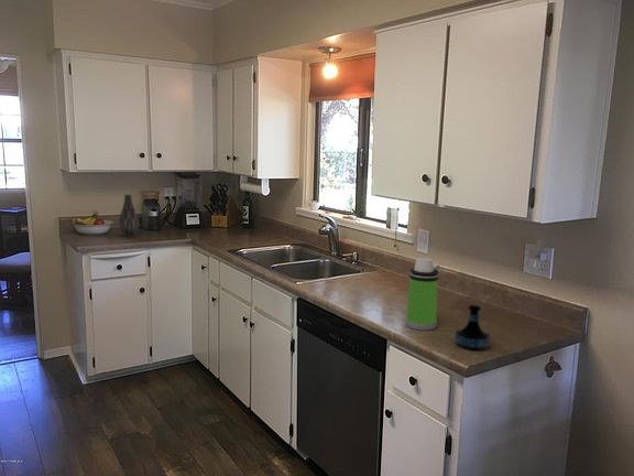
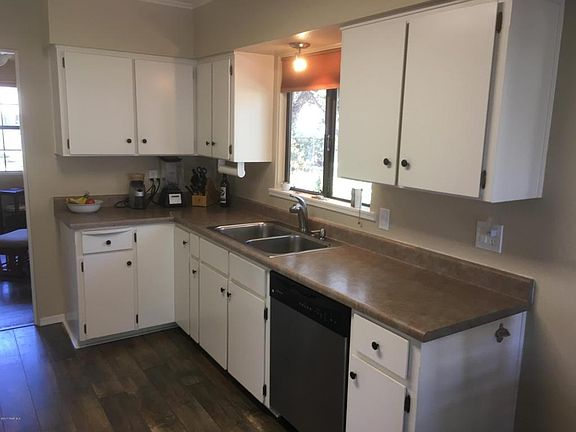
- tequila bottle (472, 324)
- water bottle (423, 292)
- vase (128, 215)
